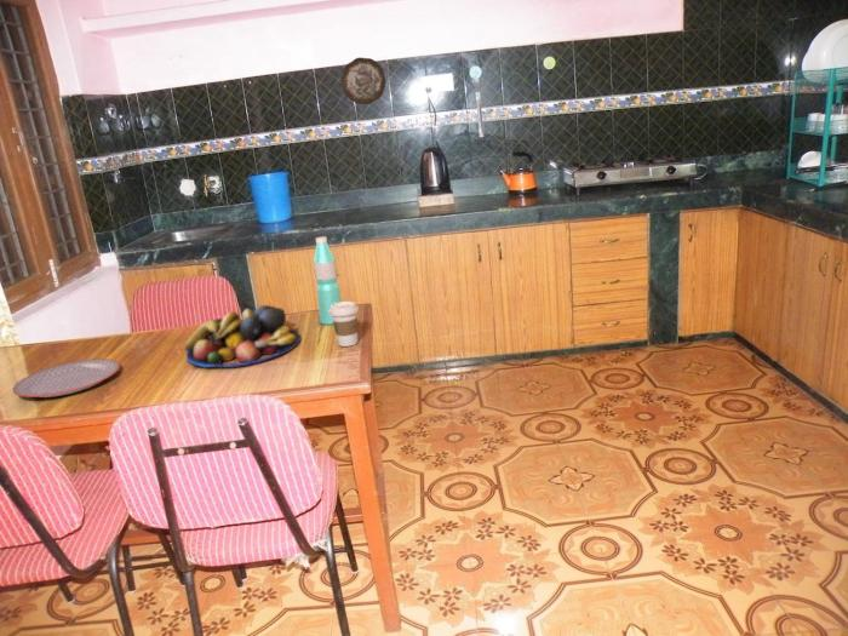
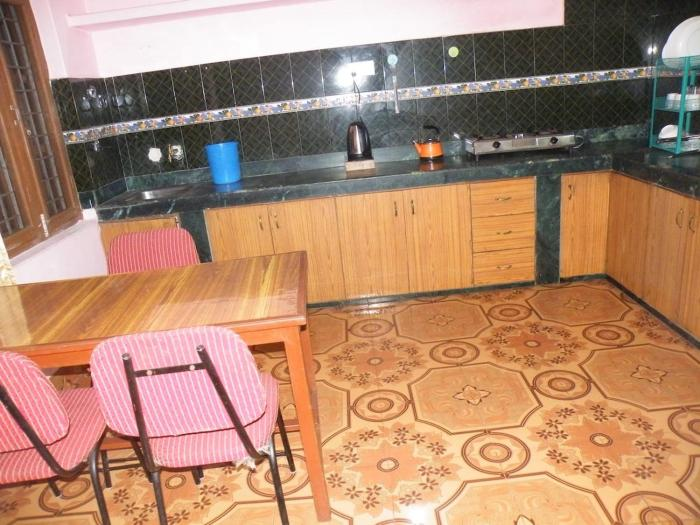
- plate (68, 379)
- water bottle (326, 280)
- decorative plate (363, 81)
- fruit bowl (240, 328)
- coffee cup (345, 323)
